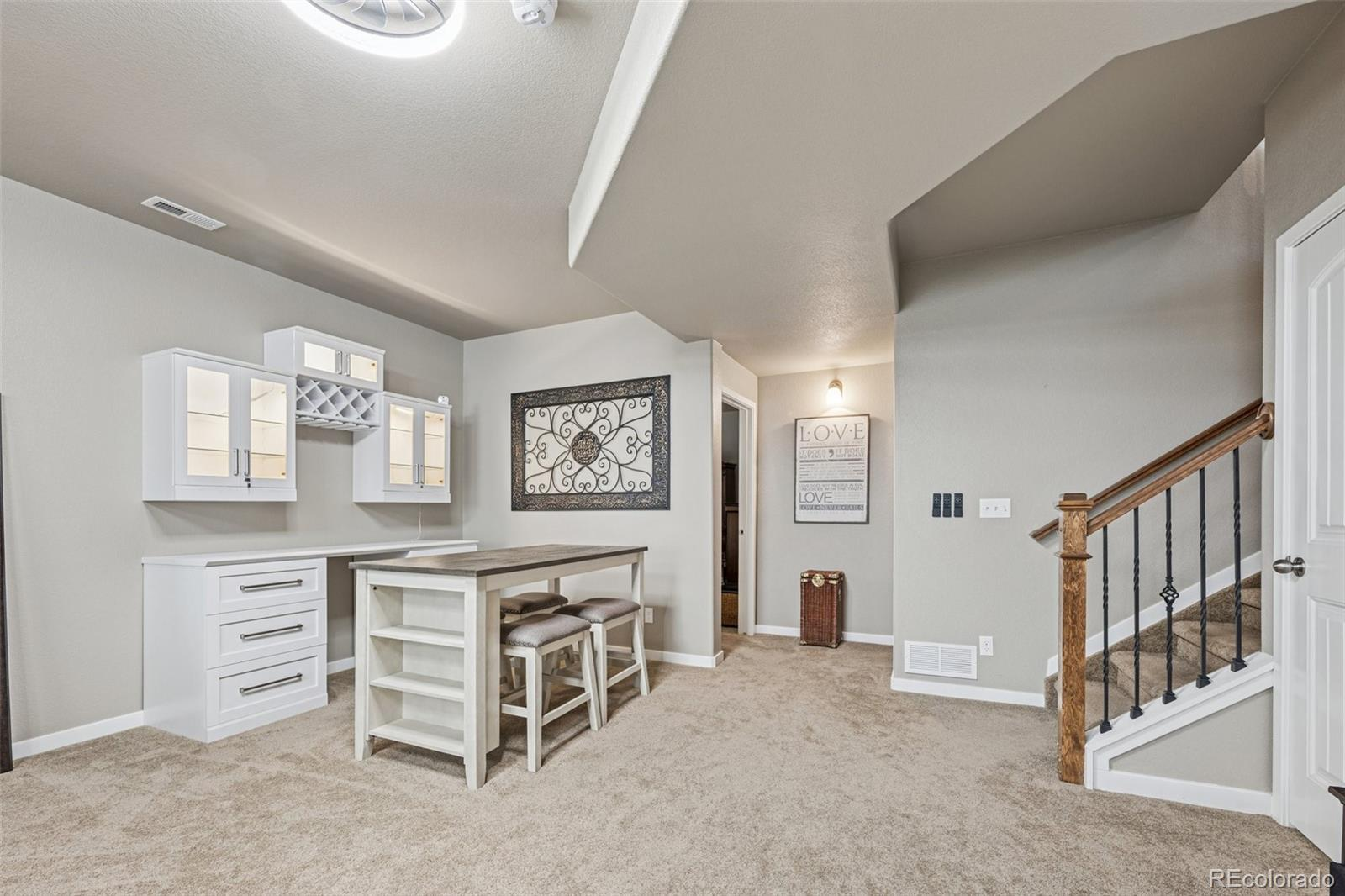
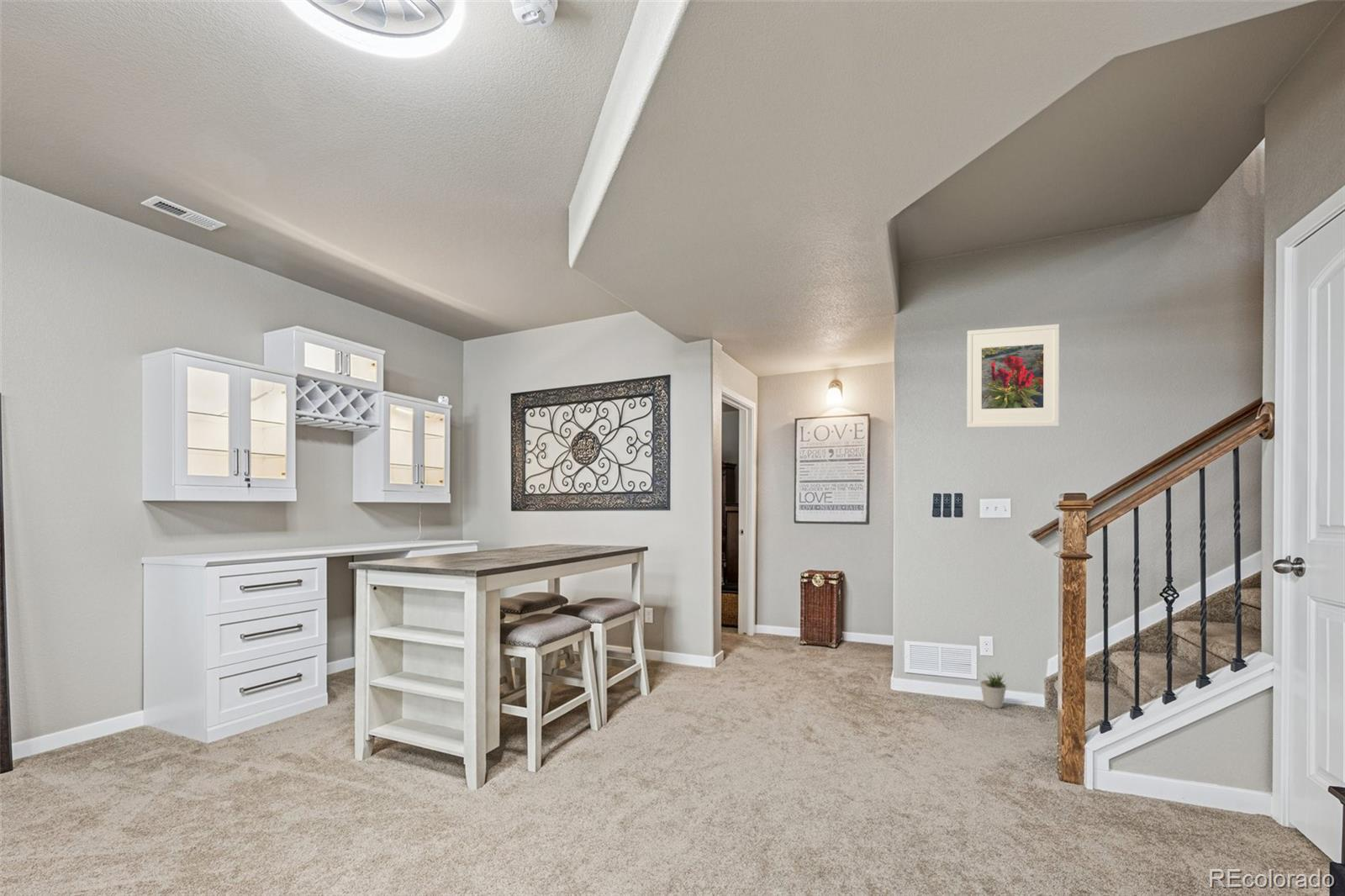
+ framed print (1011, 377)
+ potted plant (993, 688)
